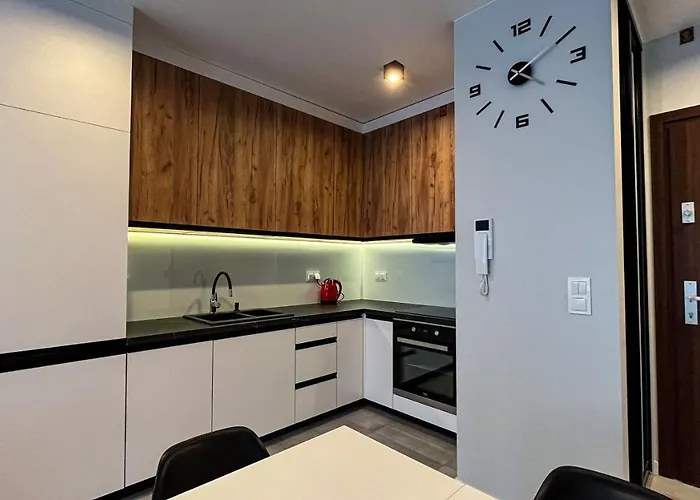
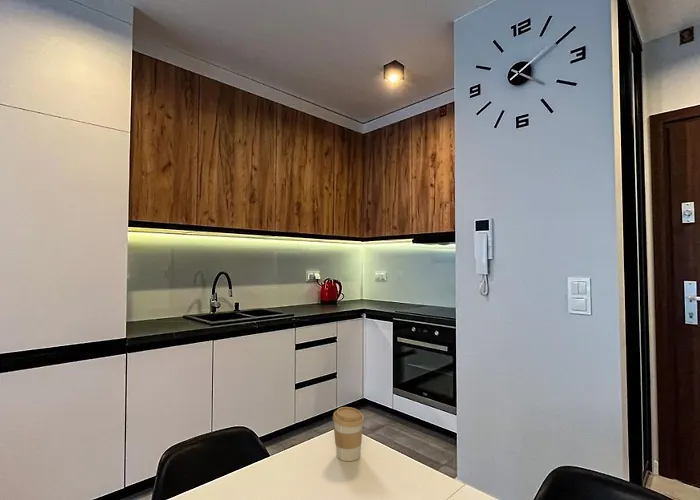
+ coffee cup (348, 432)
